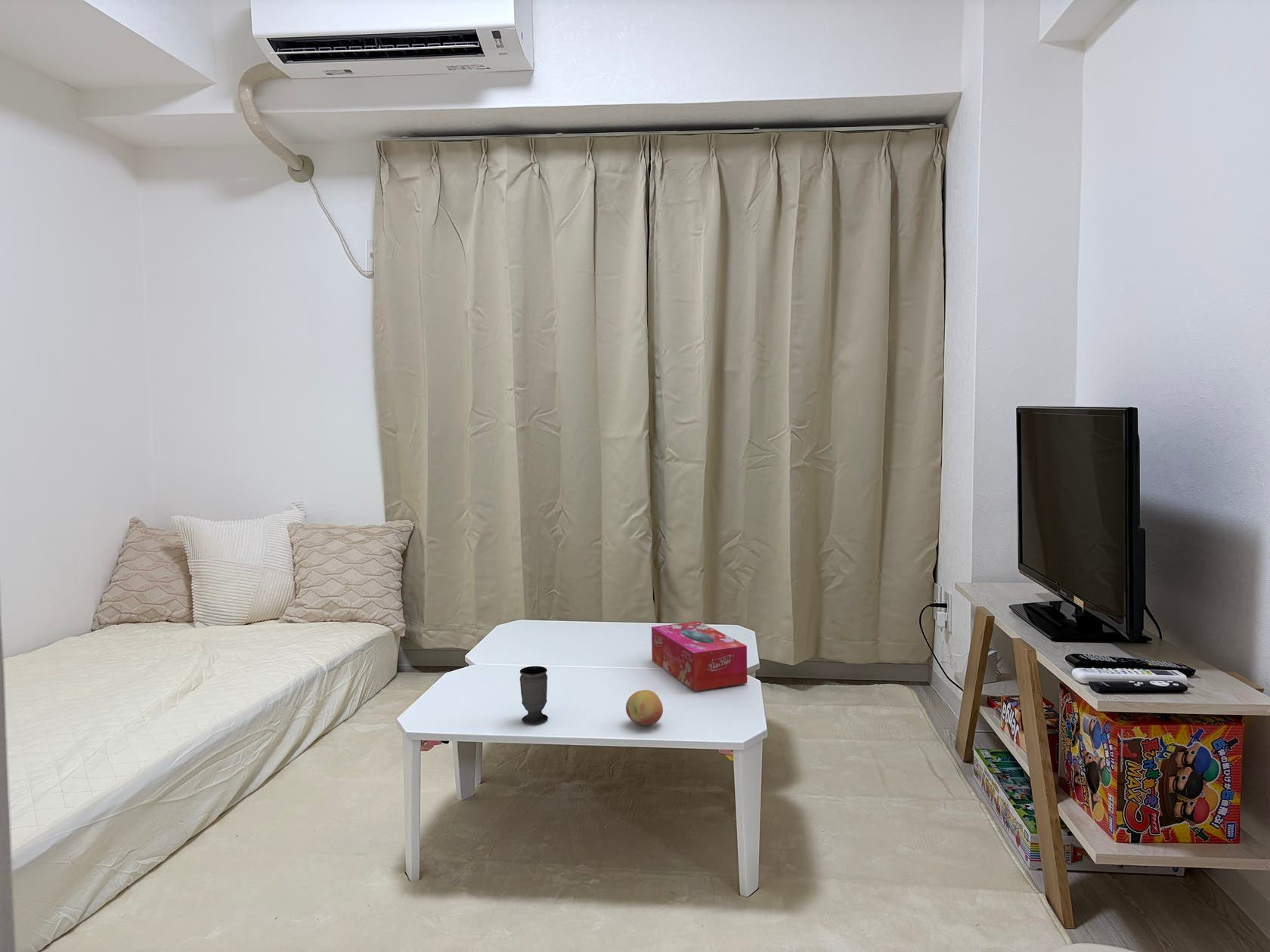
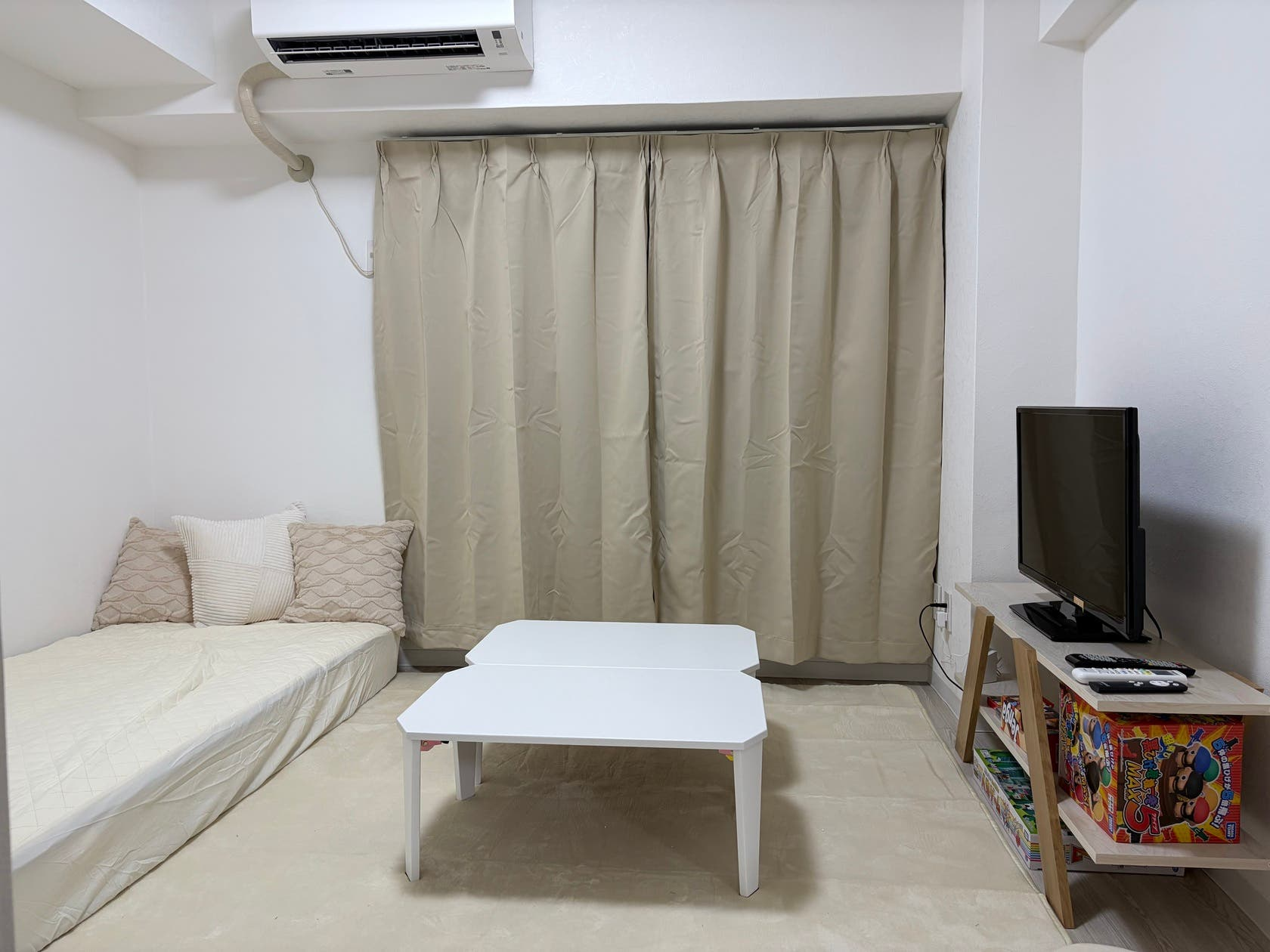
- fruit (645, 706)
- cup (534, 694)
- tissue box (697, 654)
